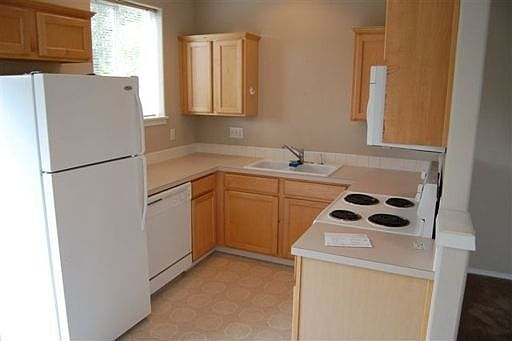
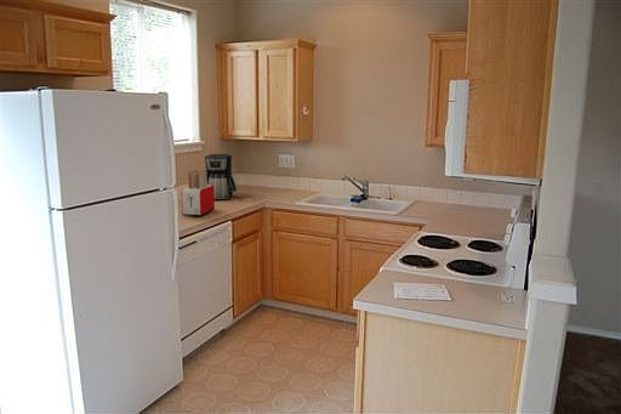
+ toaster (196, 192)
+ coffee maker (223, 175)
